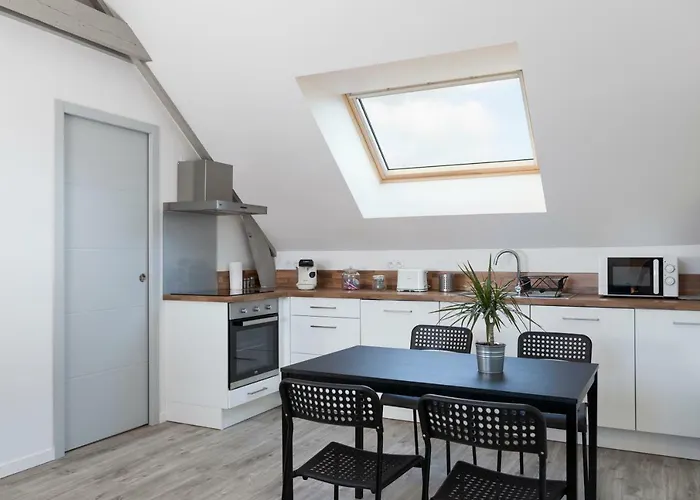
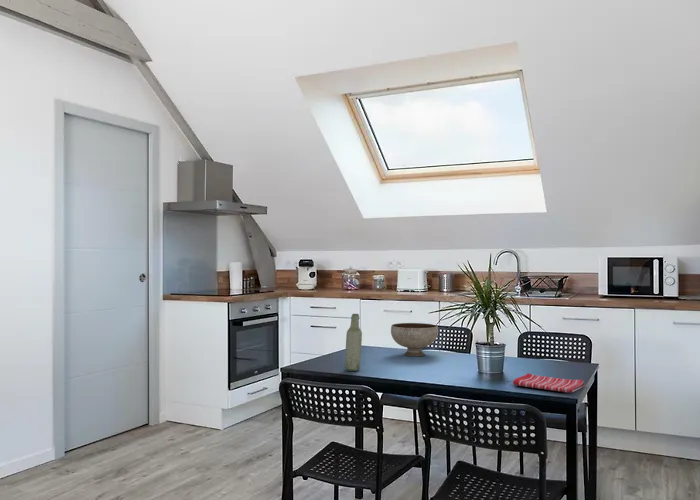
+ dish towel (548, 382)
+ bowl (414, 339)
+ bottle (353, 341)
